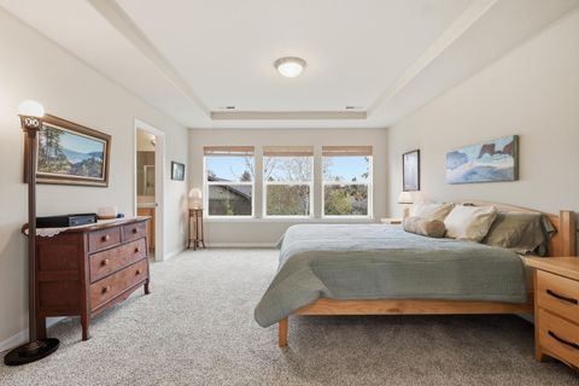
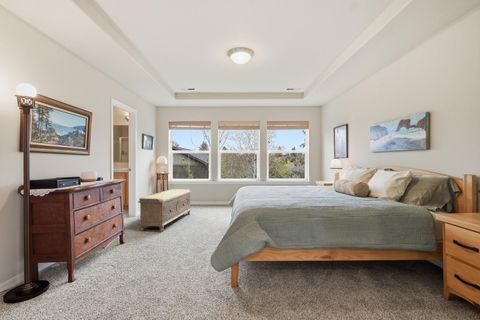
+ bench (168, 207)
